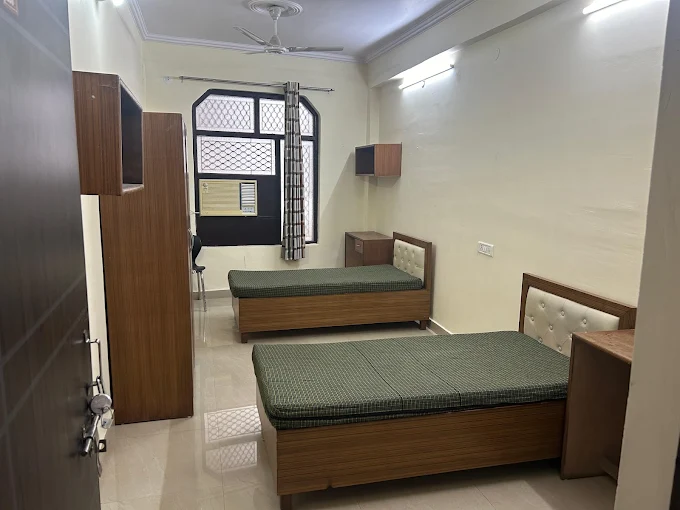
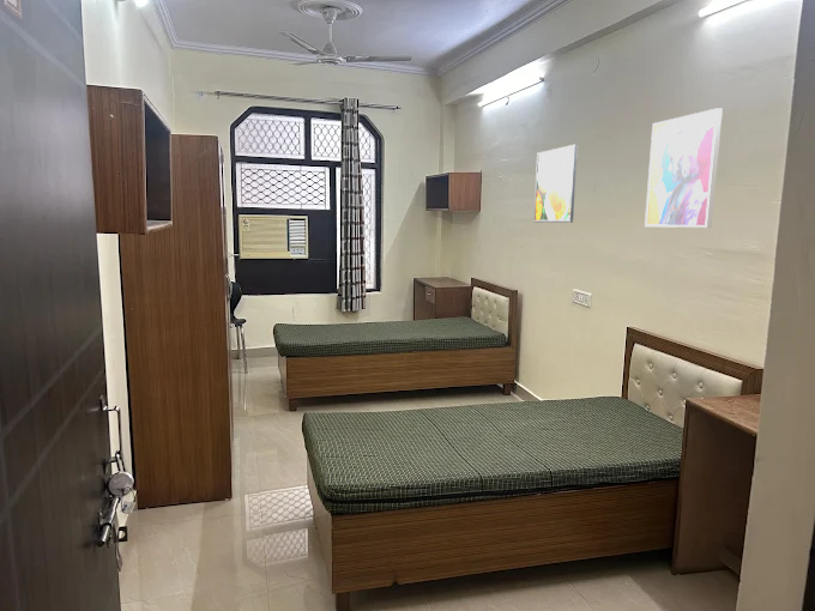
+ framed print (554, 186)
+ wall art (680, 173)
